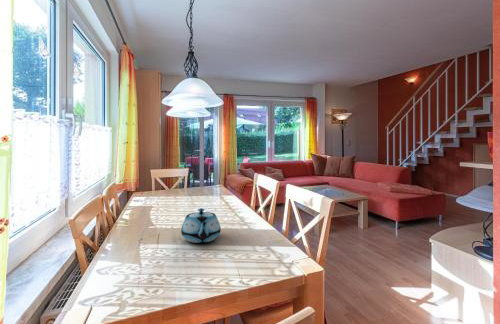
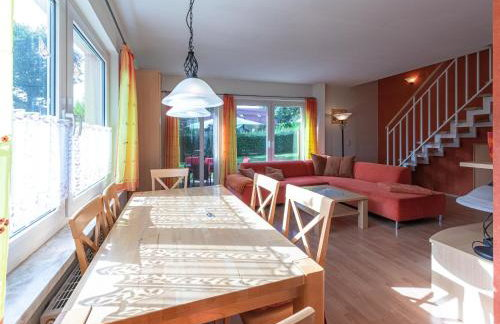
- teapot (201, 224)
